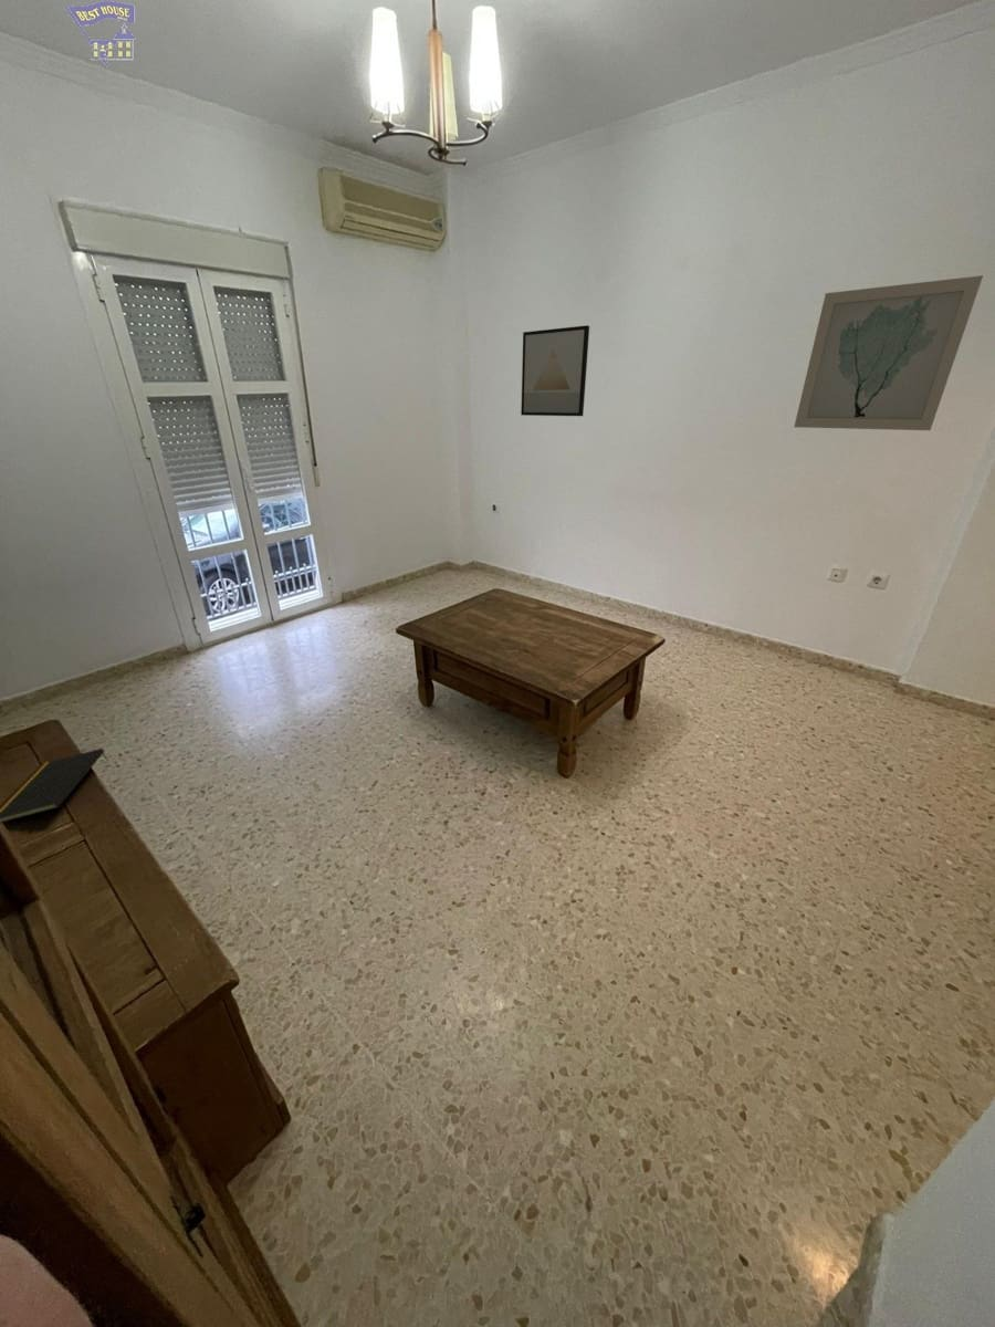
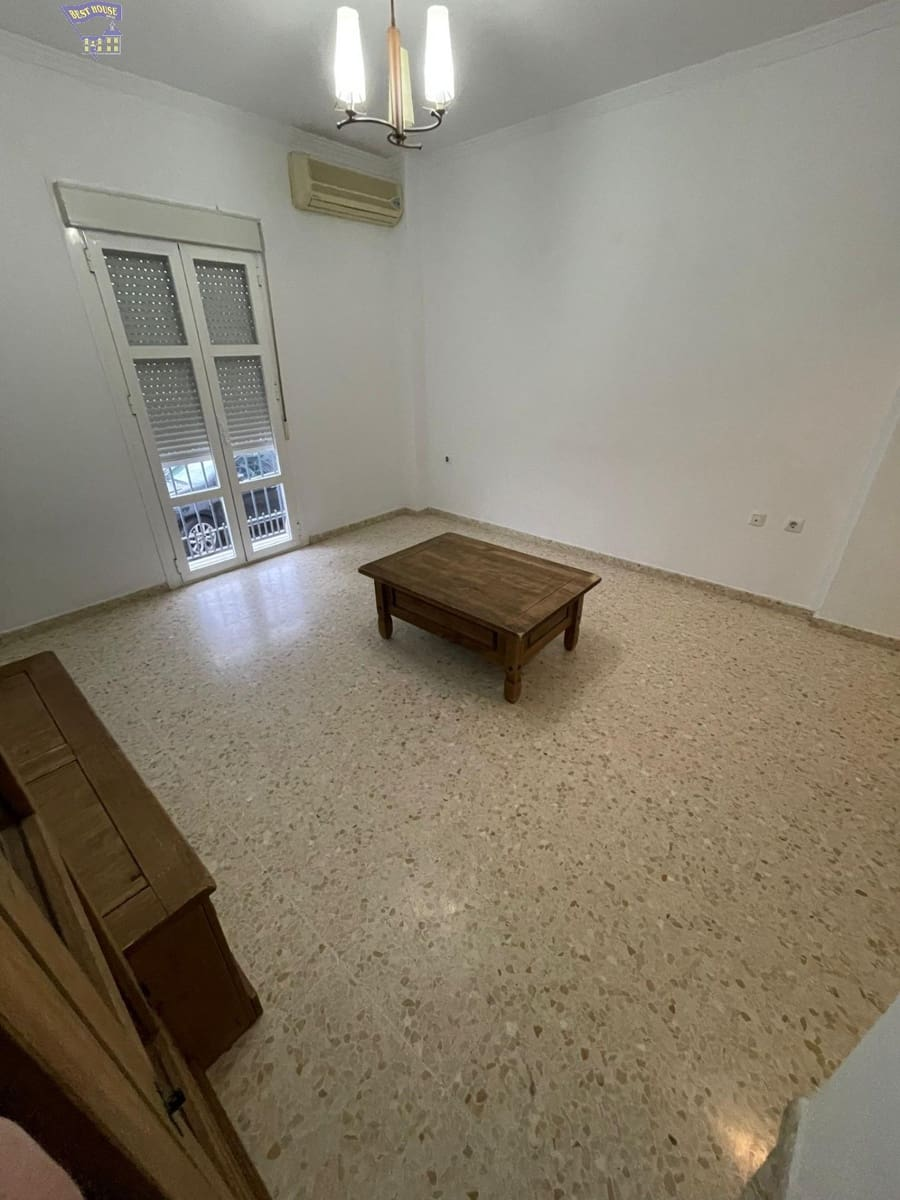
- wall art (877, 361)
- wall art (553, 374)
- notepad (49, 784)
